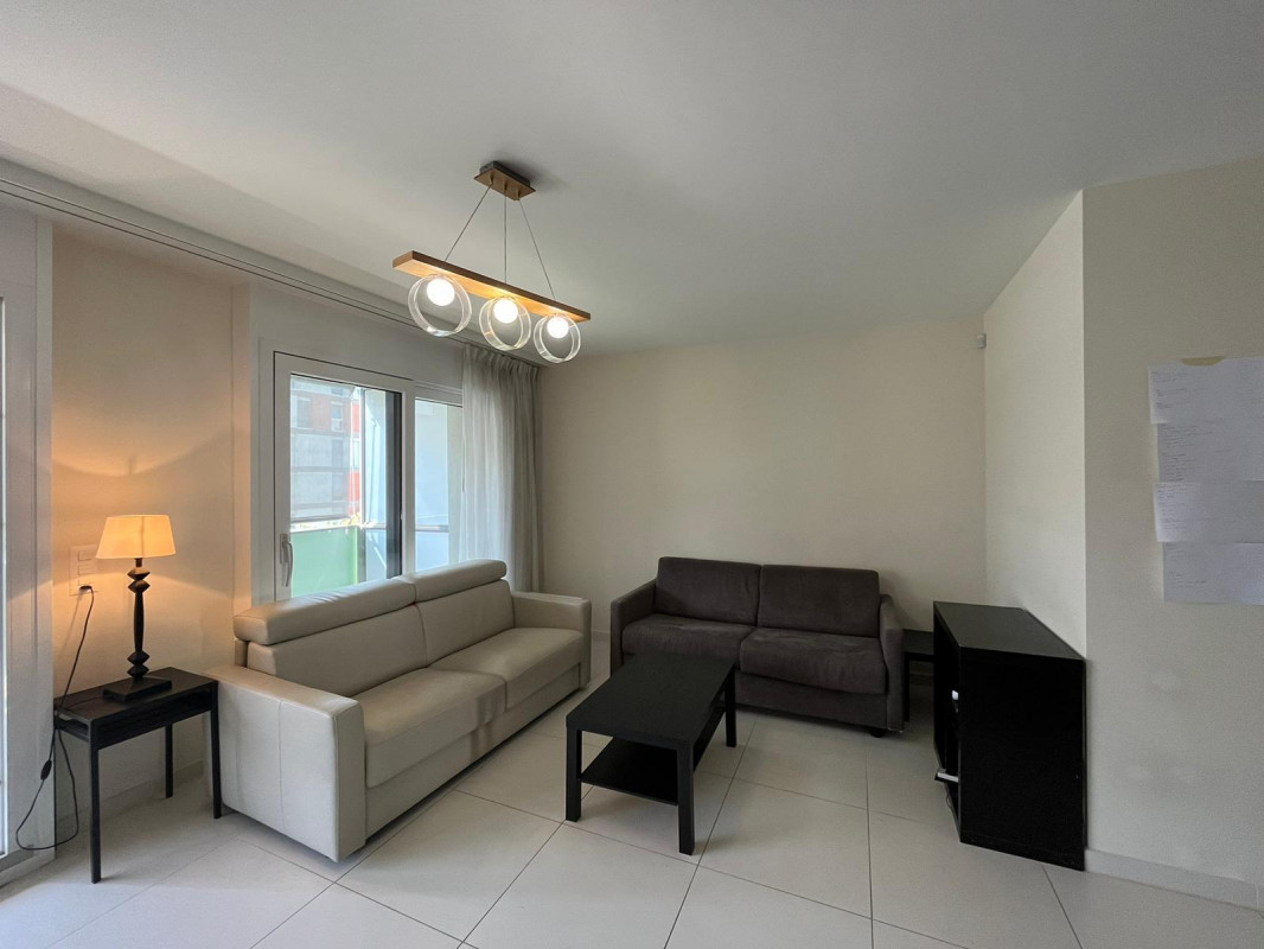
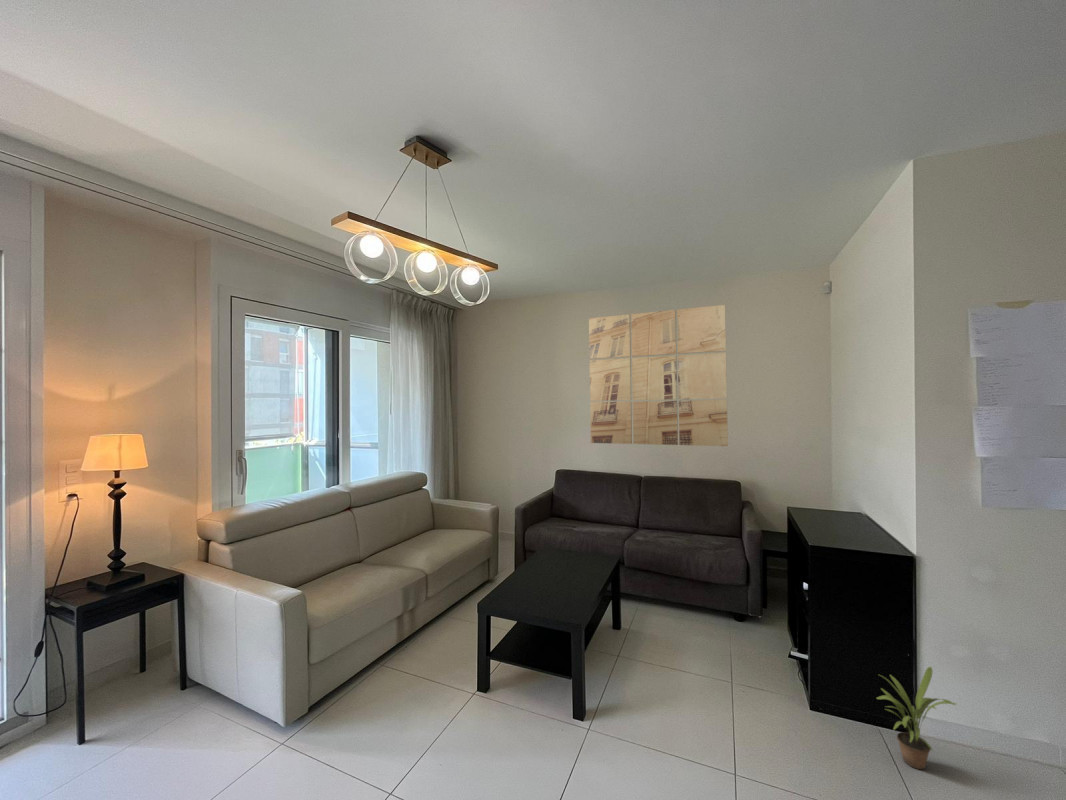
+ potted plant (919, 722)
+ wall art (654, 378)
